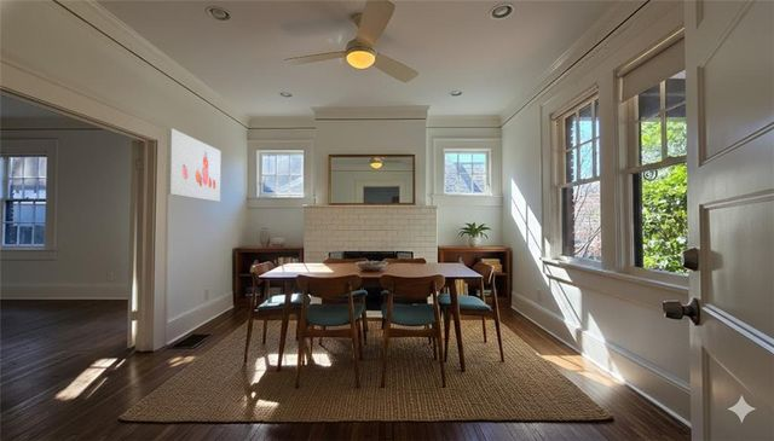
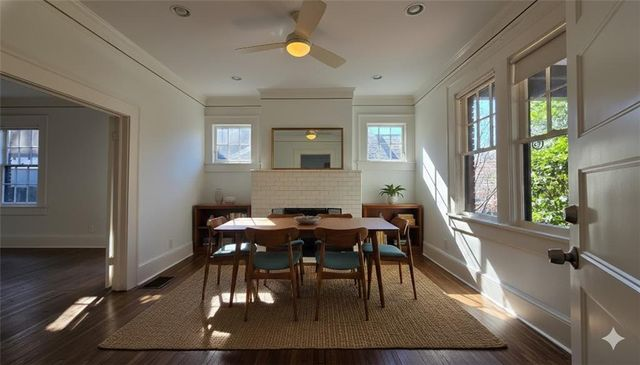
- wall art (197, 169)
